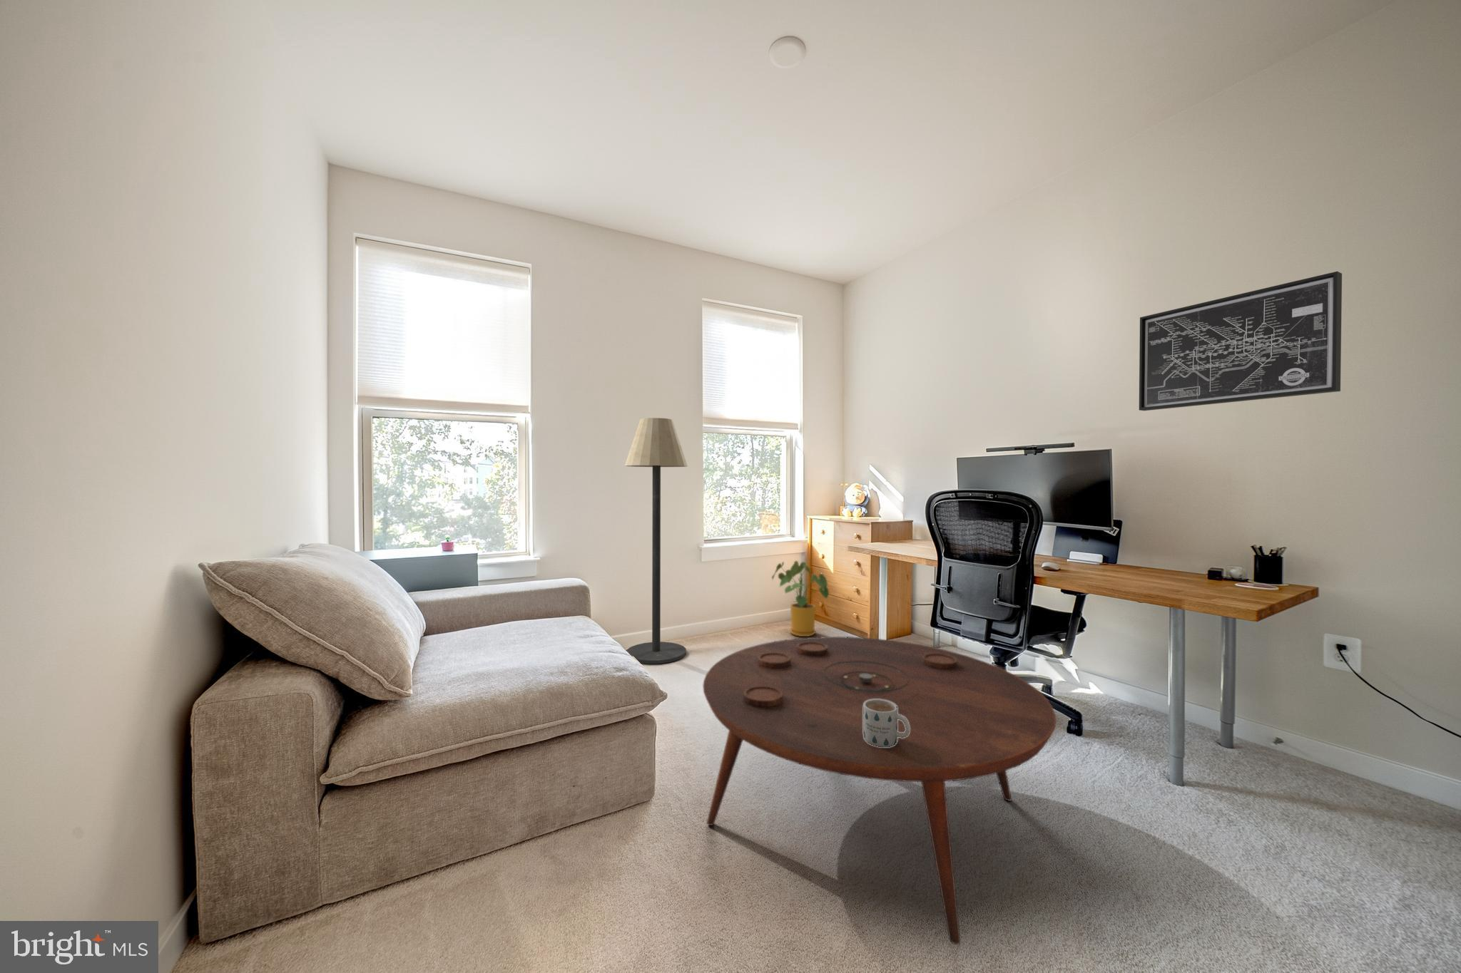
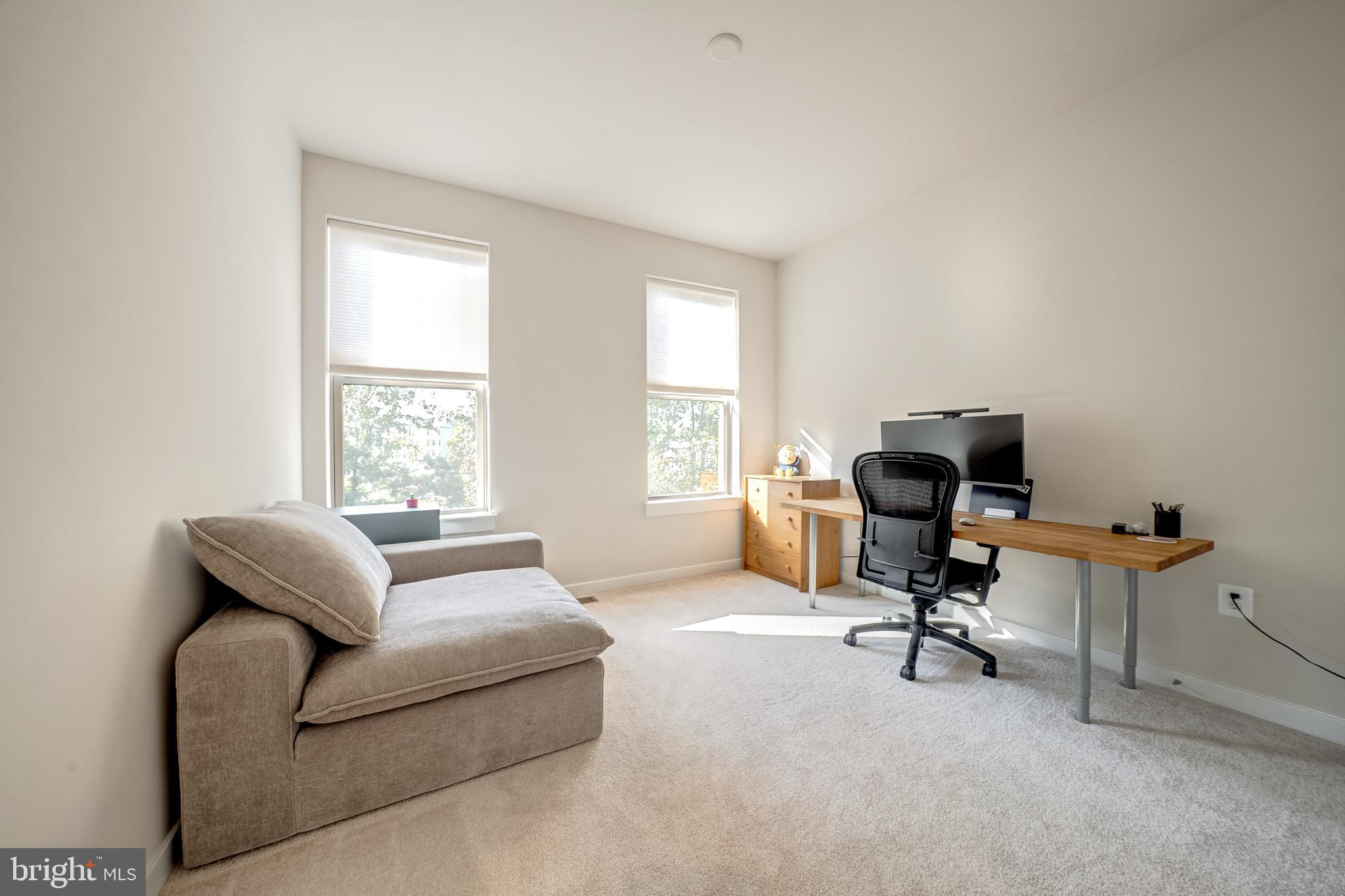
- wall art (1227, 350)
- floor lamp (656, 536)
- house plant (799, 598)
- coffee table (866, 743)
- mug (886, 721)
